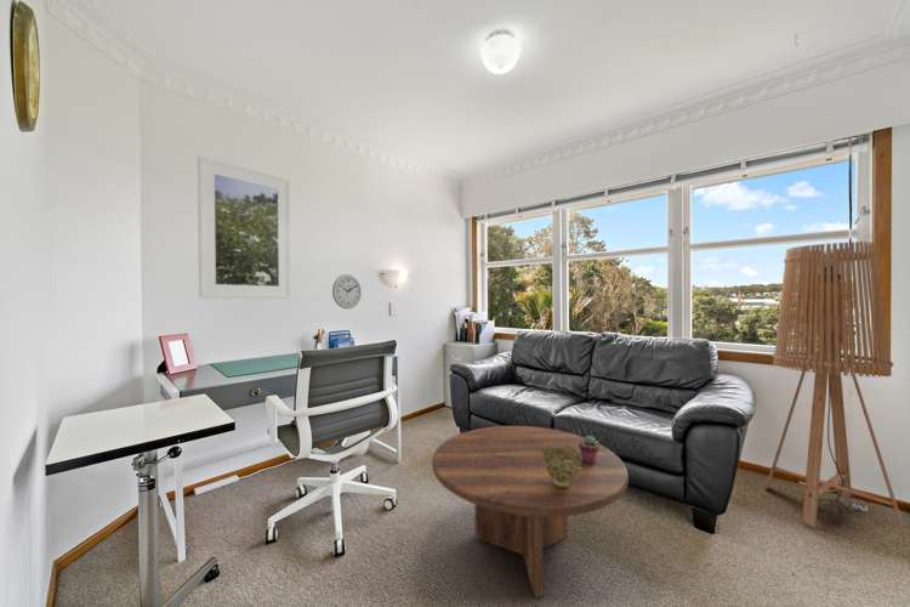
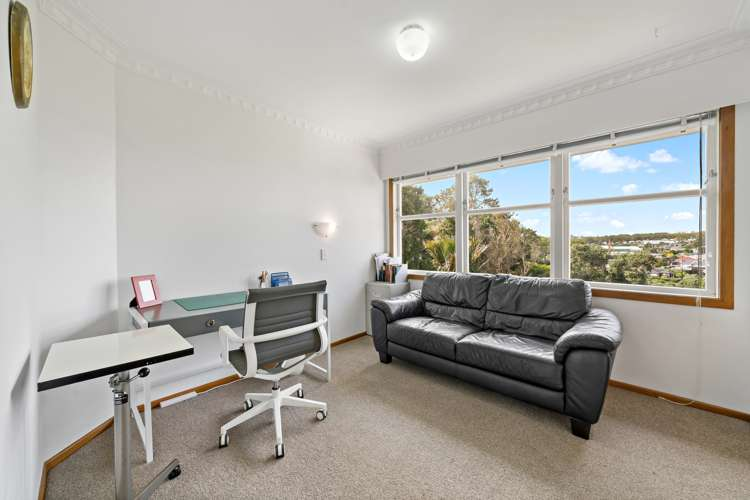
- floor lamp (826, 379)
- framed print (248, 233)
- potted succulent (588, 447)
- wall clock (347, 291)
- decorative bowl (561, 467)
- coffee table (525, 504)
